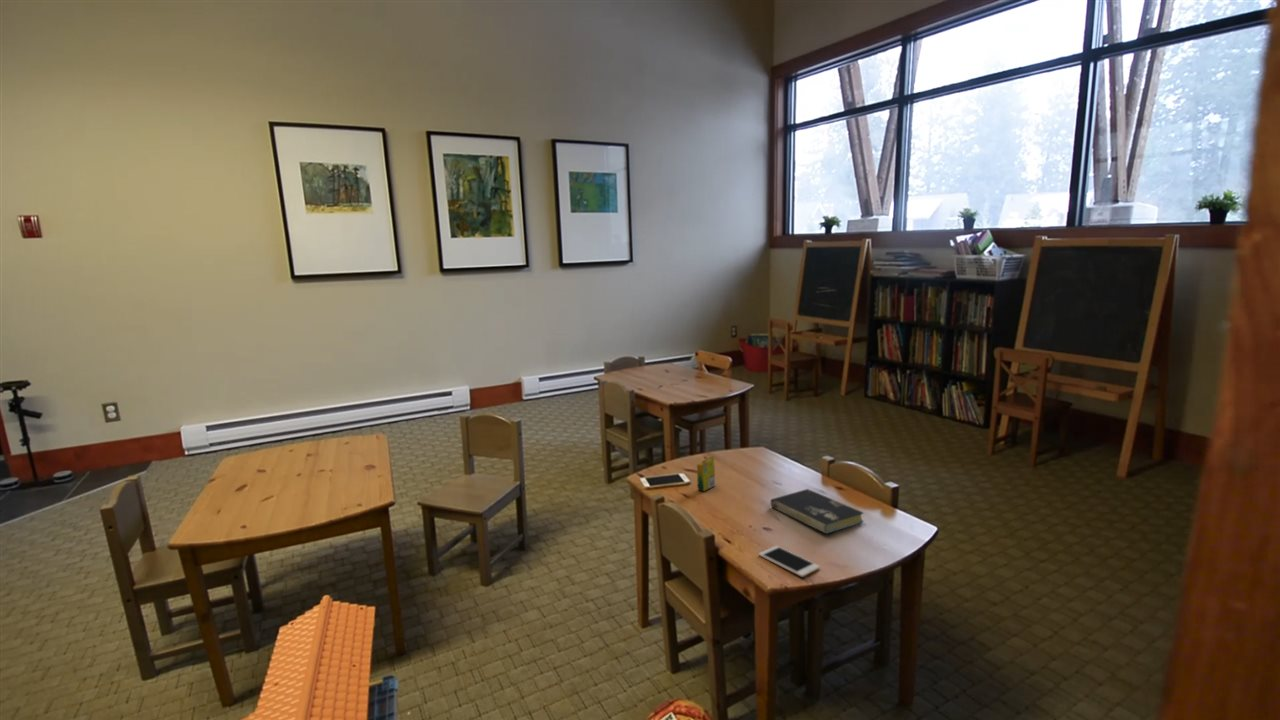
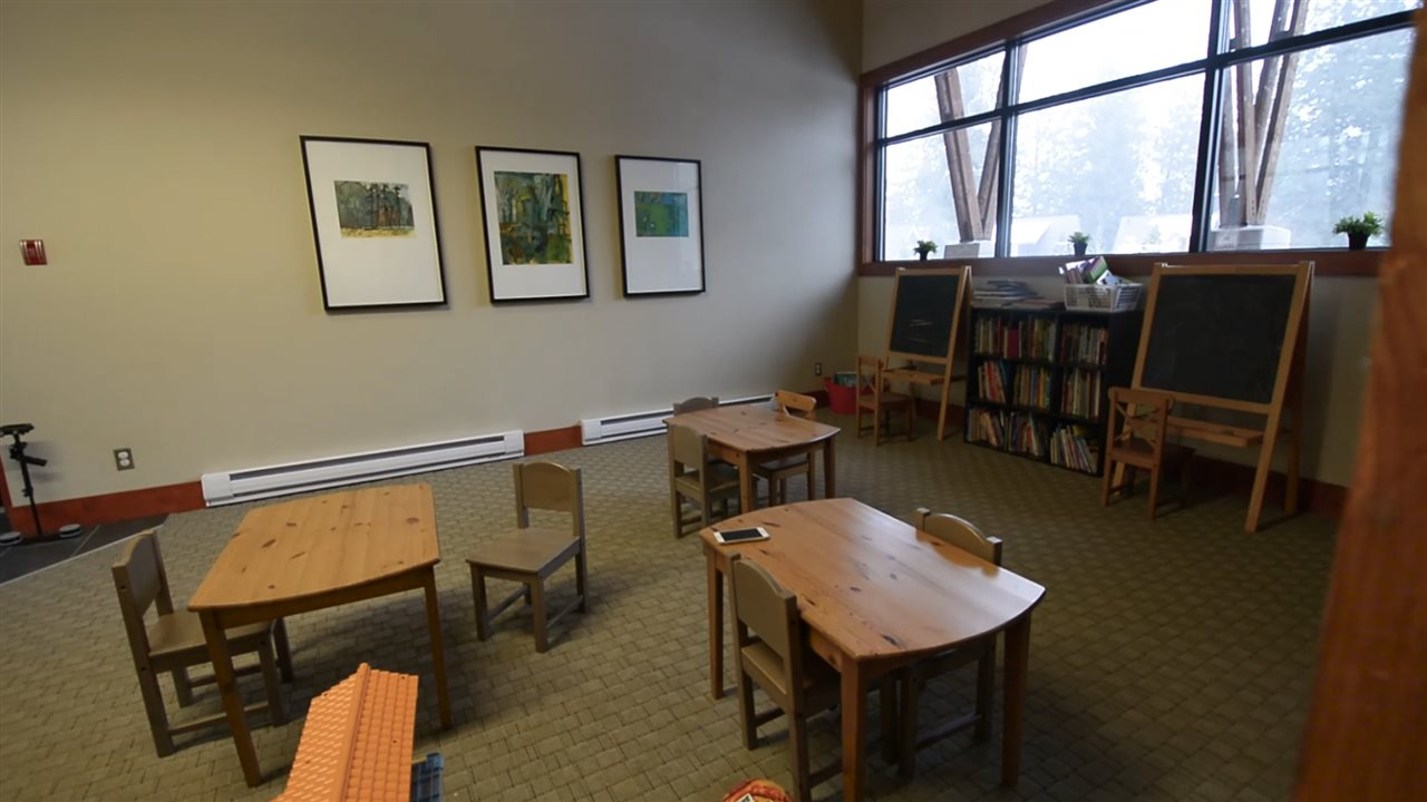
- cell phone (788, 560)
- crayon box (706, 472)
- book (815, 509)
